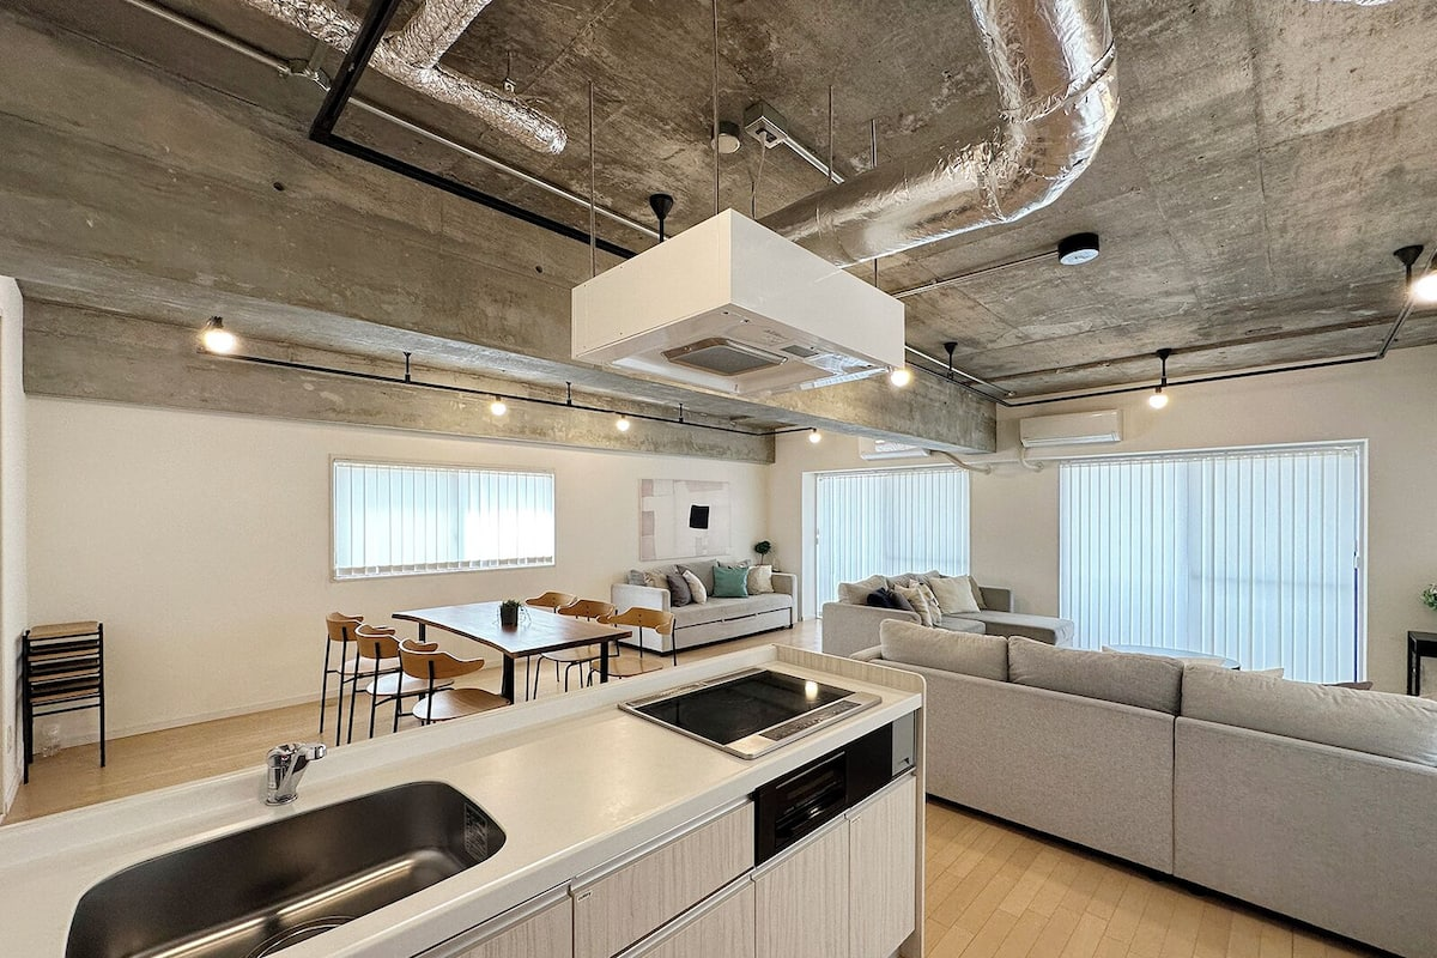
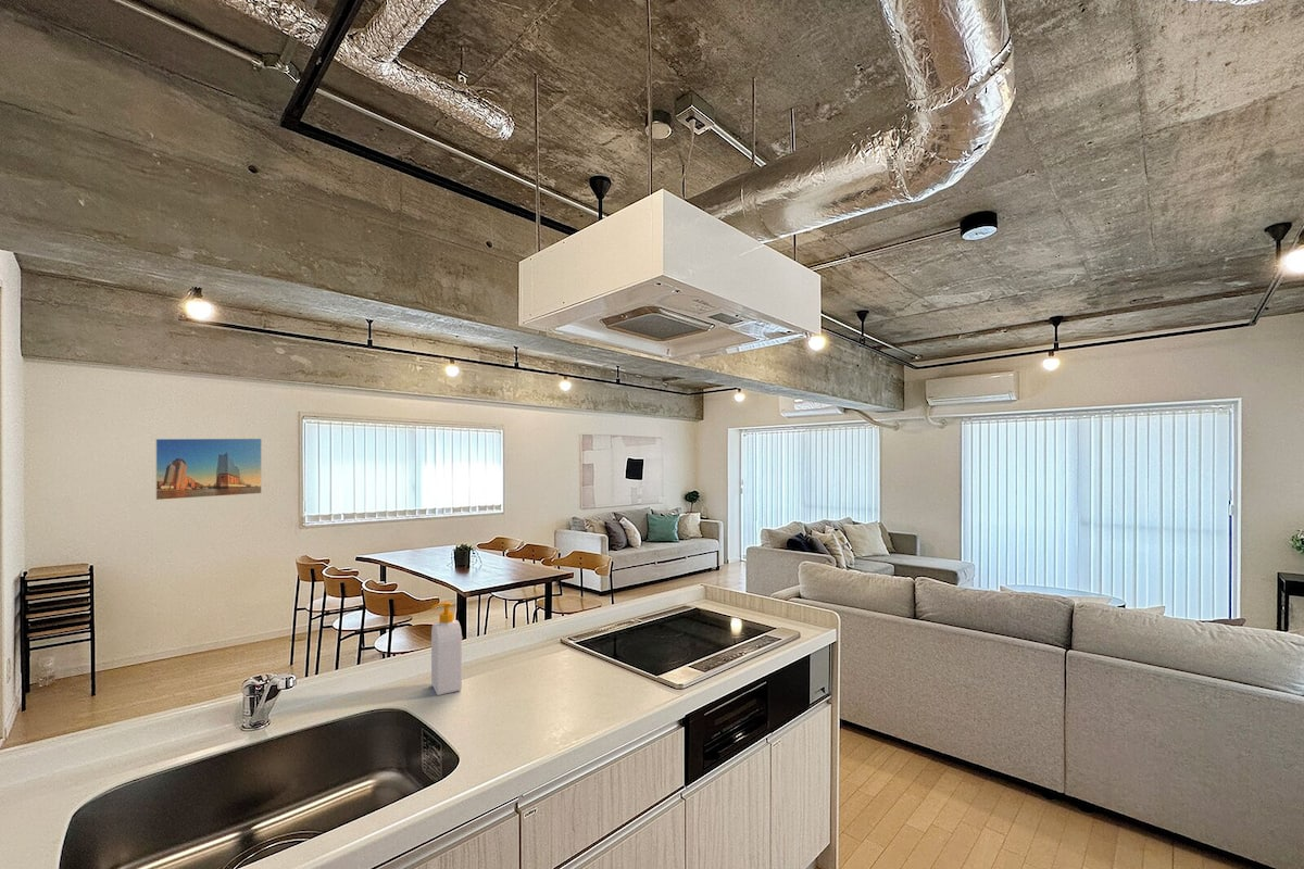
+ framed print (211, 467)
+ soap bottle (444, 645)
